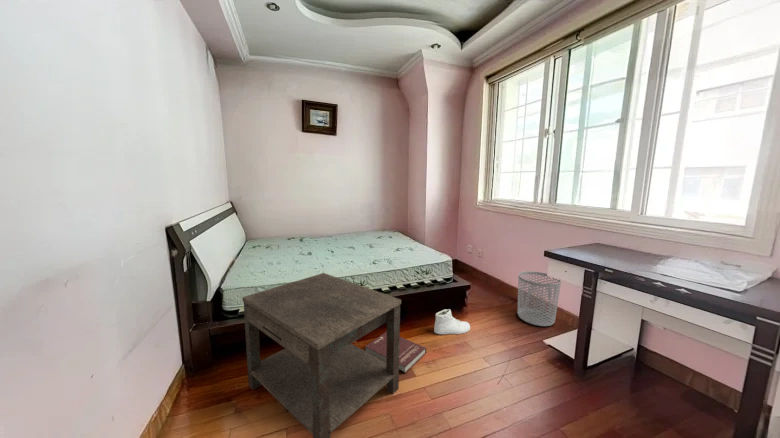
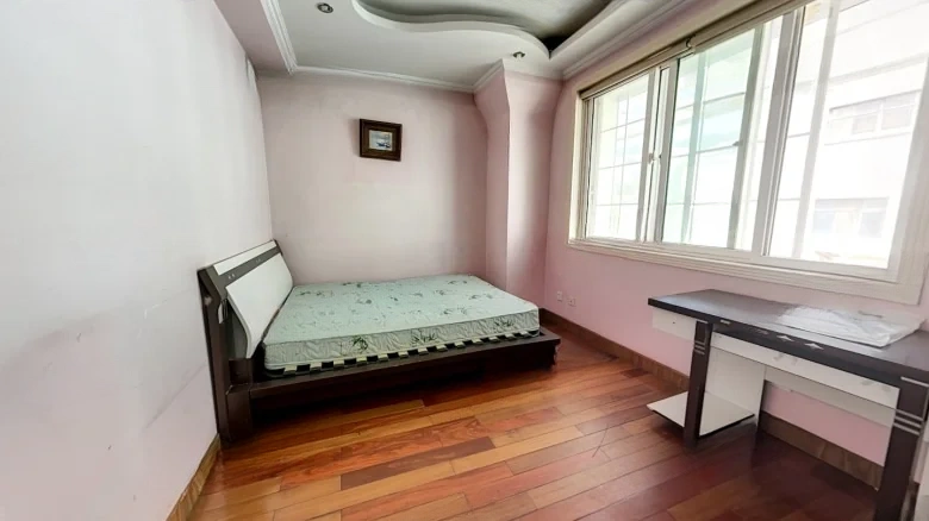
- sneaker (452, 320)
- book (399, 349)
- waste bin (537, 298)
- side table (321, 344)
